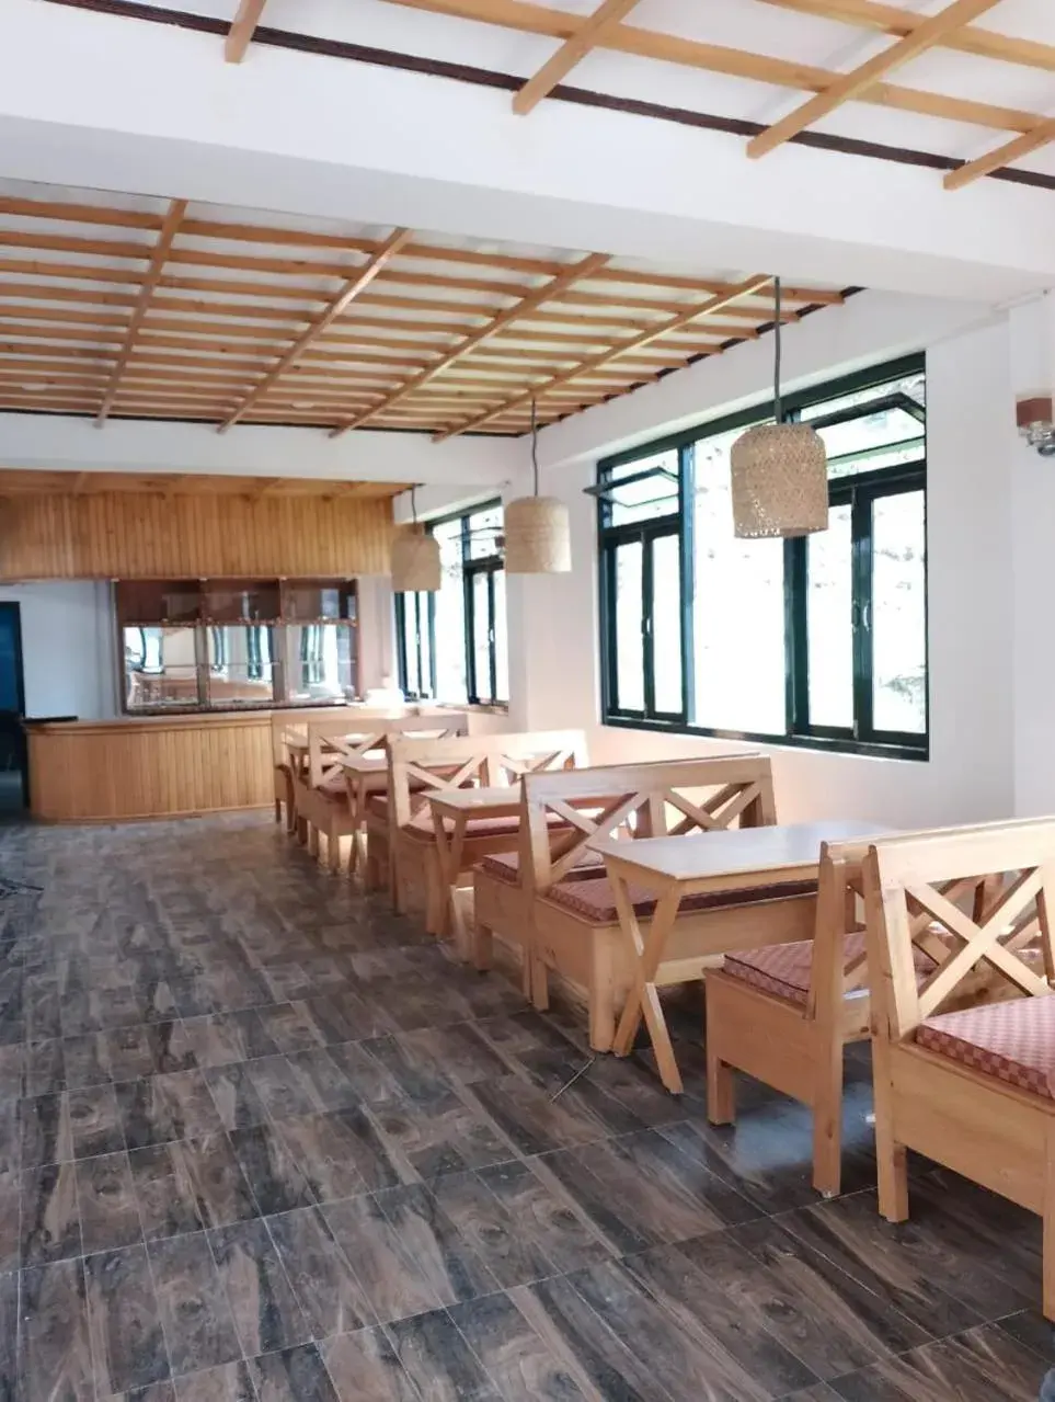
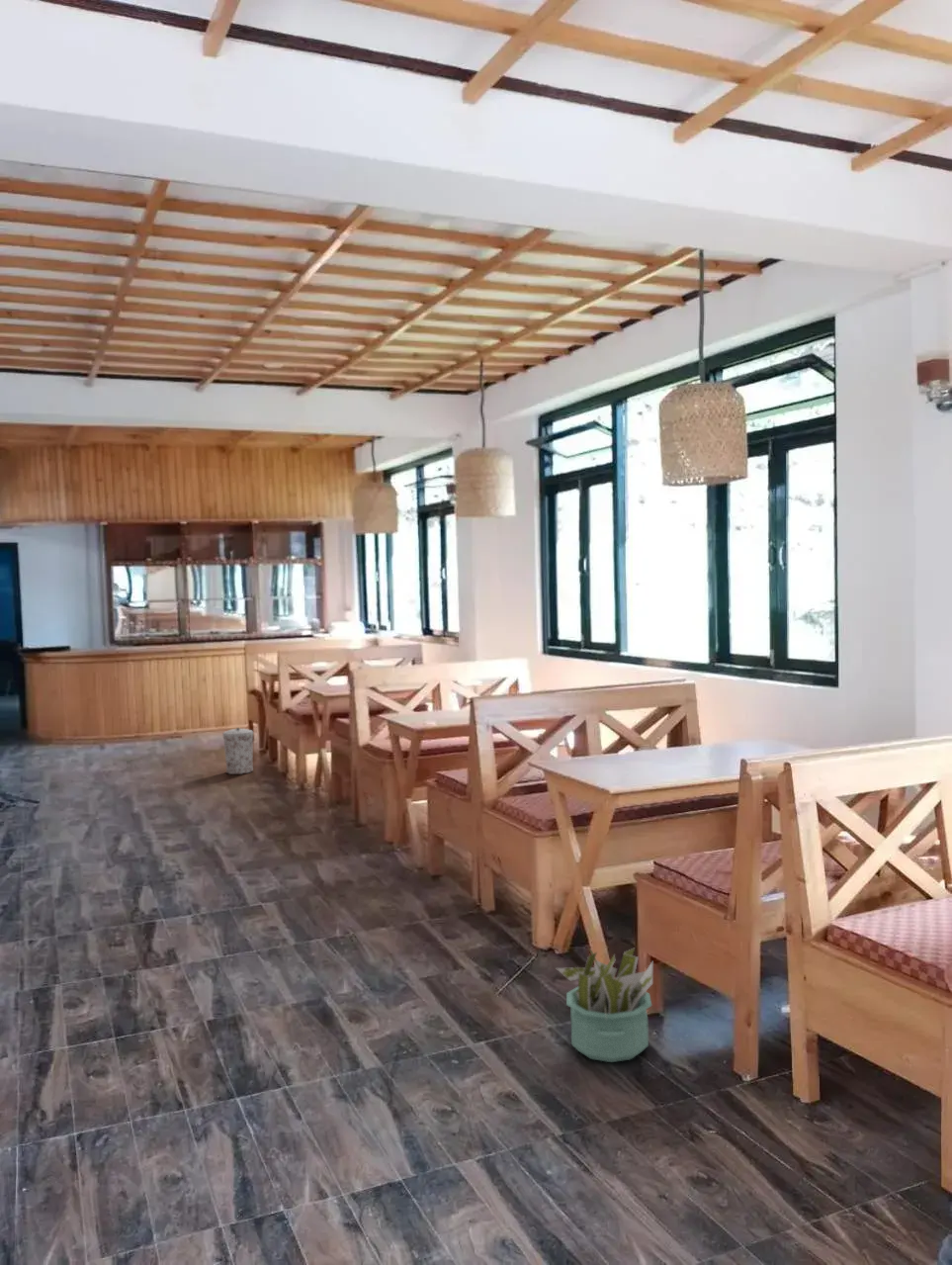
+ trash can (238, 750)
+ decorative plant (605, 1001)
